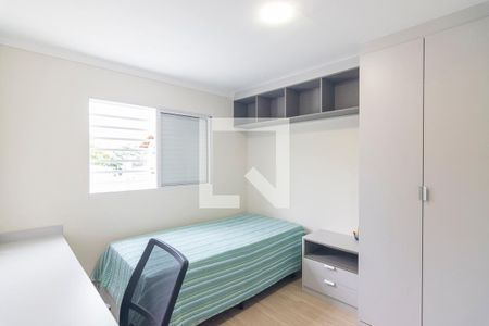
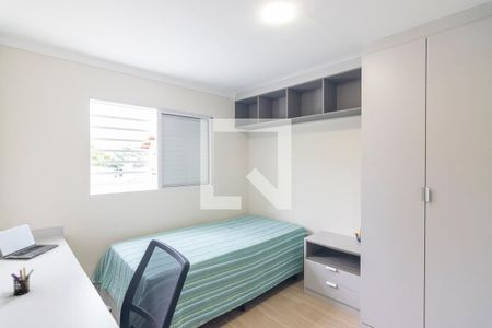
+ laptop (28, 239)
+ pen holder (23, 280)
